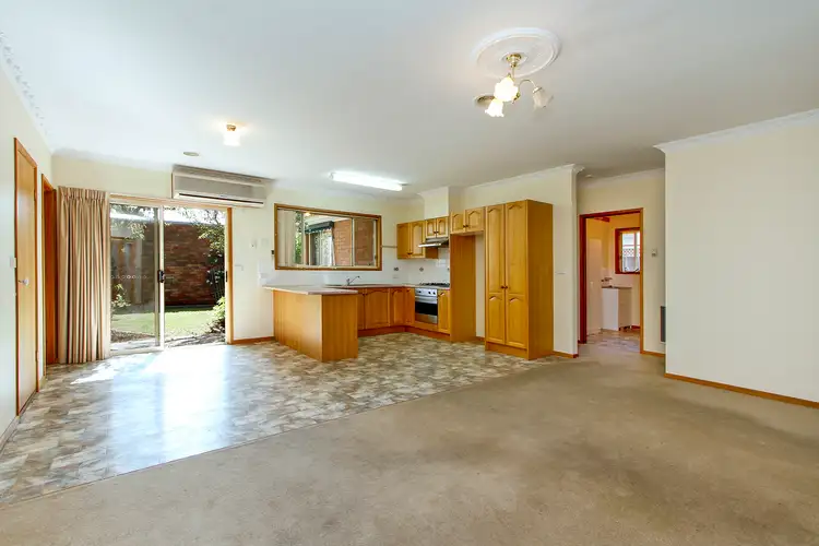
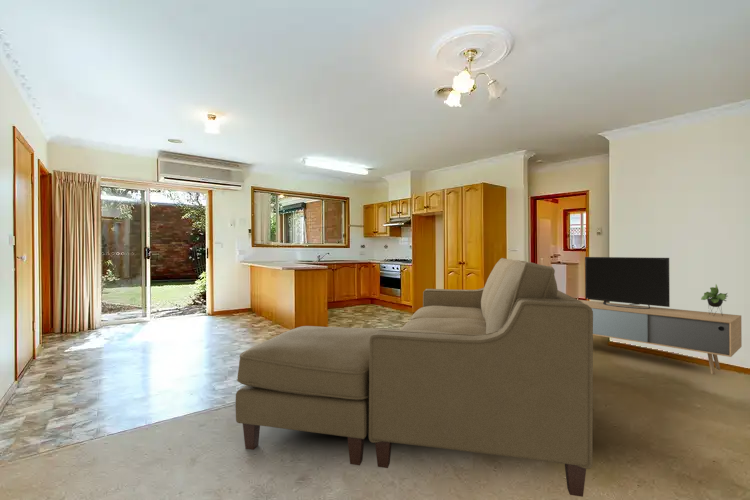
+ sofa (420, 324)
+ media console (622, 305)
